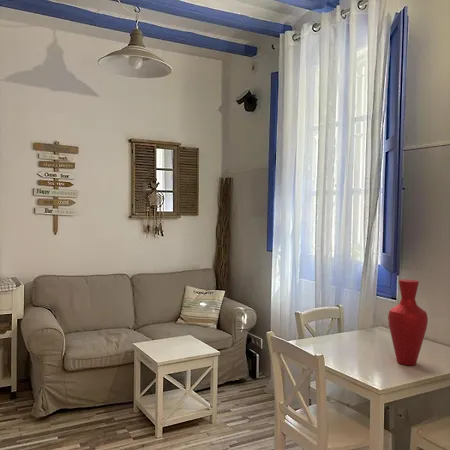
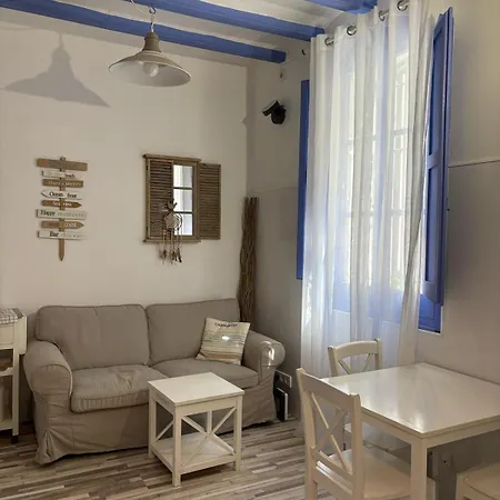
- vase (407, 321)
